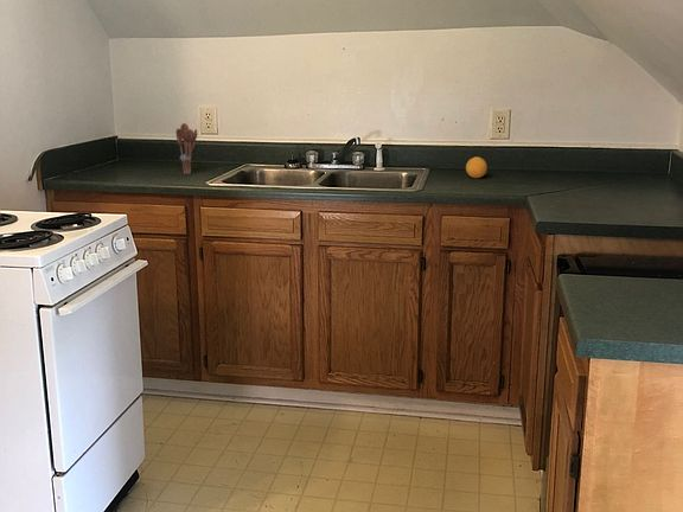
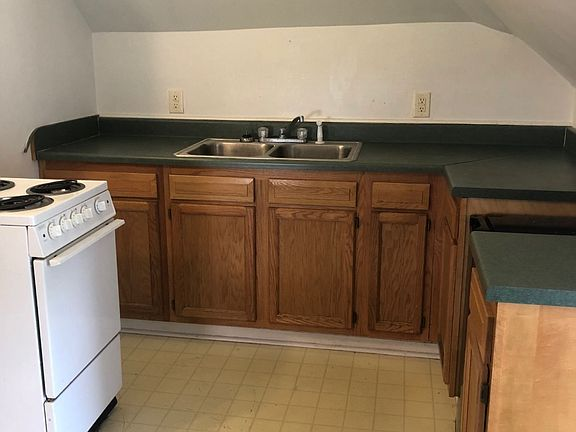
- fruit (475, 167)
- utensil holder (186, 148)
